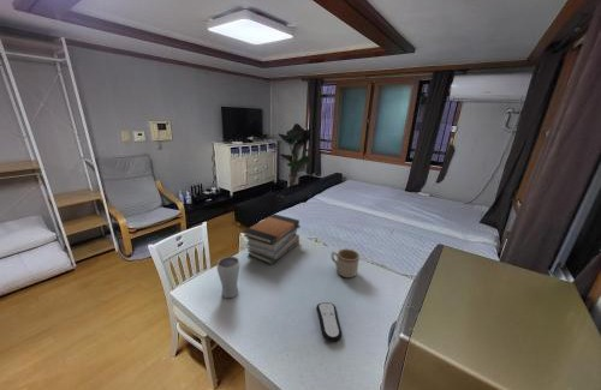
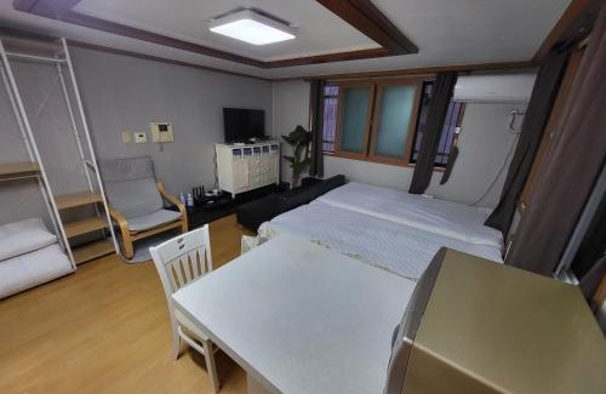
- book stack (273, 236)
- remote control (328, 320)
- mug (344, 262)
- drinking glass (228, 277)
